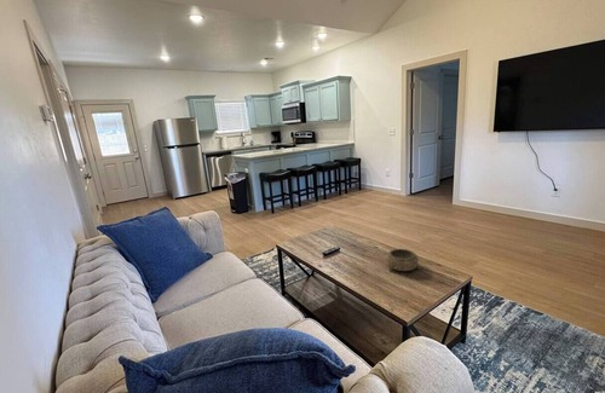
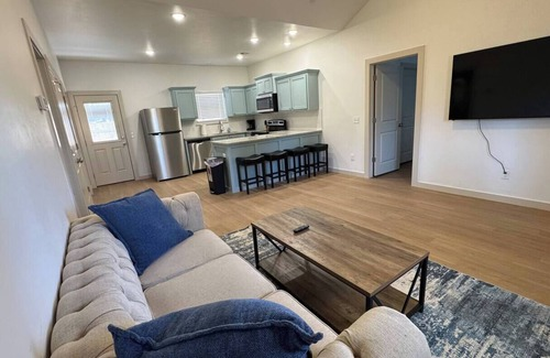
- decorative bowl (401, 260)
